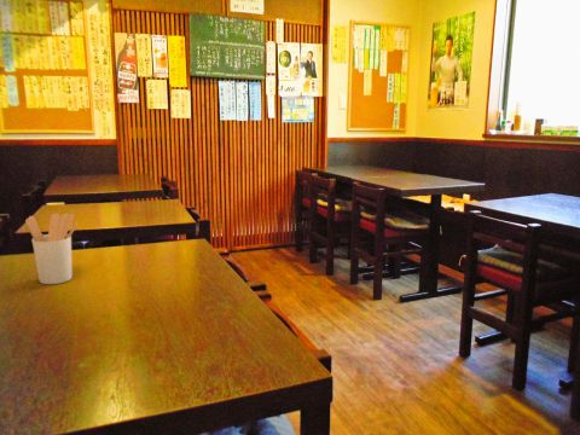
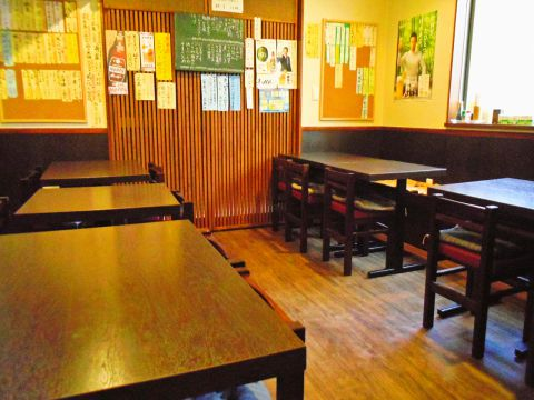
- utensil holder (56, 245)
